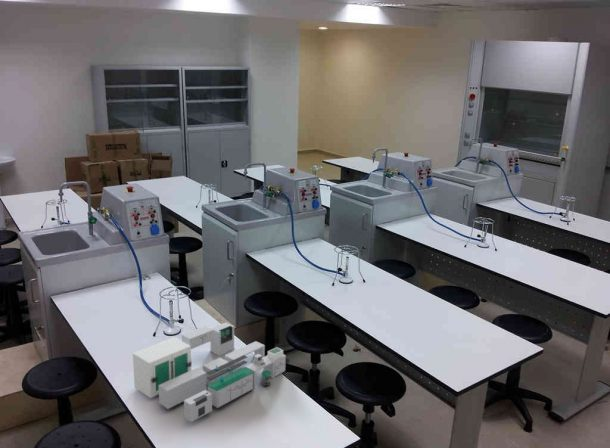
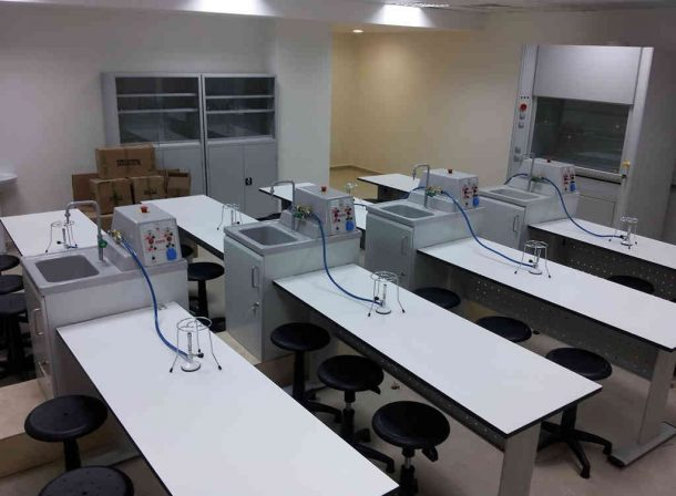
- laboratory equipment (215, 364)
